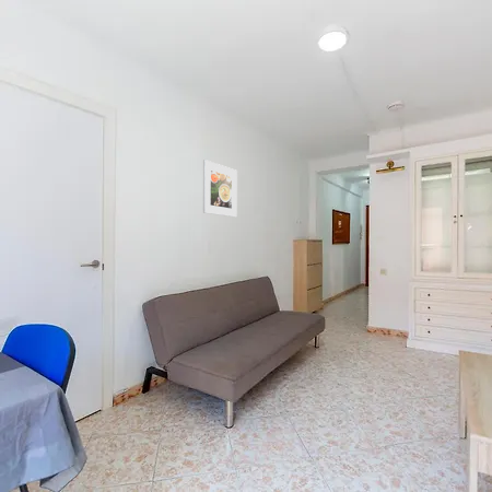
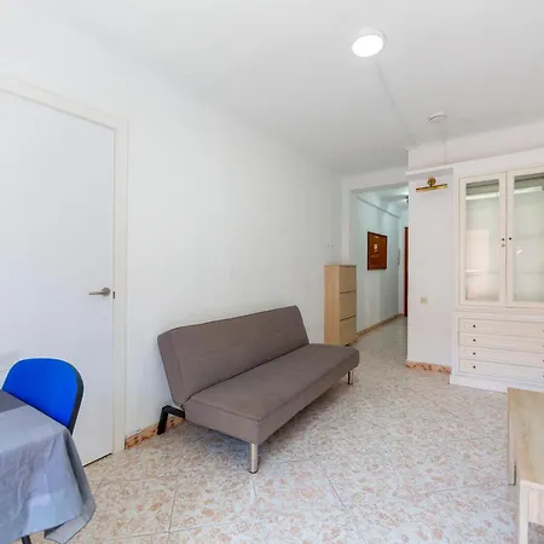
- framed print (221, 190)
